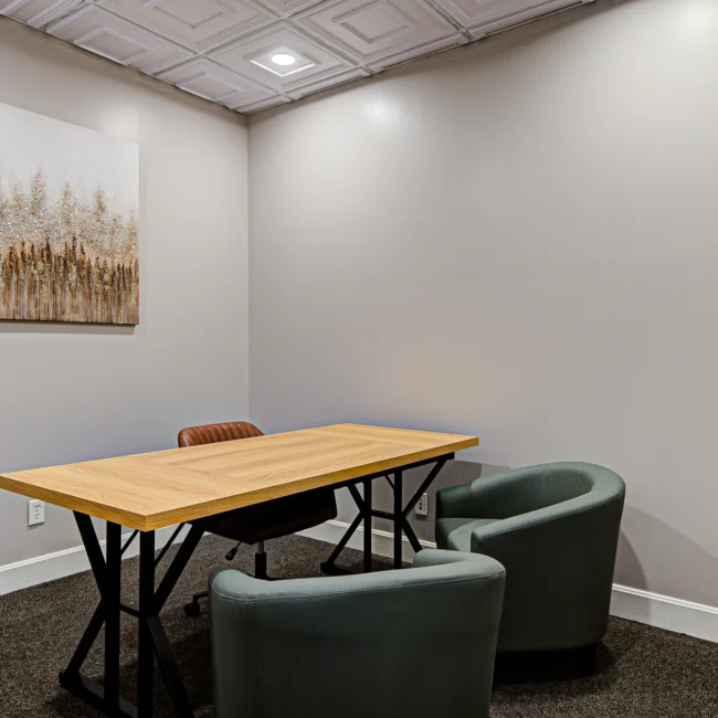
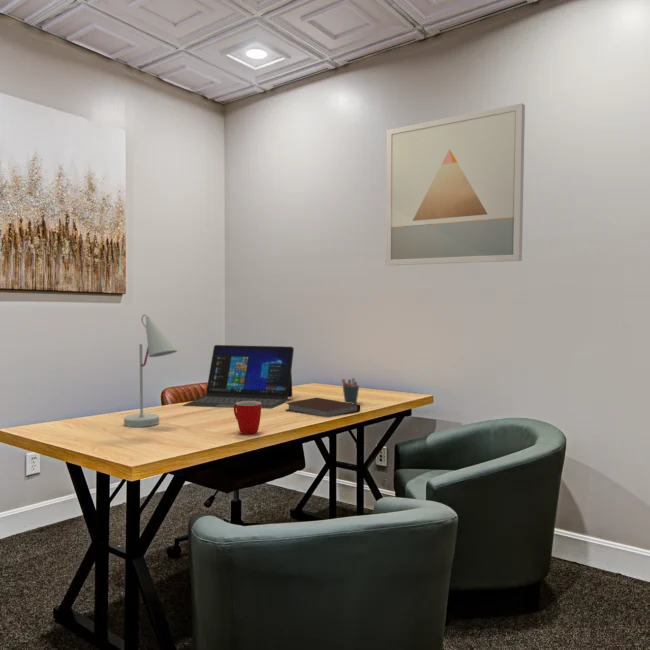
+ notebook (322, 407)
+ laptop (240, 375)
+ pen holder (350, 389)
+ mug (245, 417)
+ desk lamp (145, 364)
+ wall art (450, 191)
